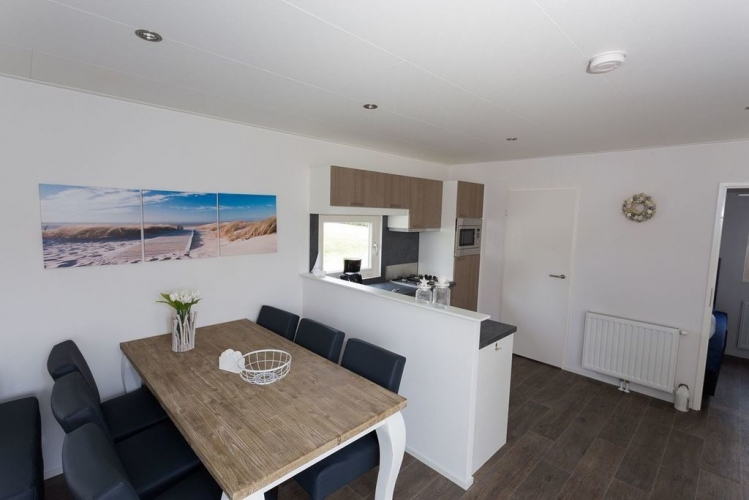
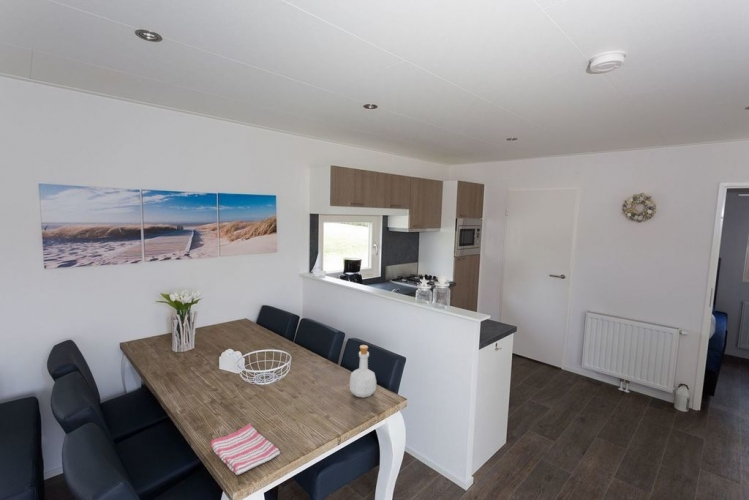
+ bottle (363, 369)
+ dish towel (244, 447)
